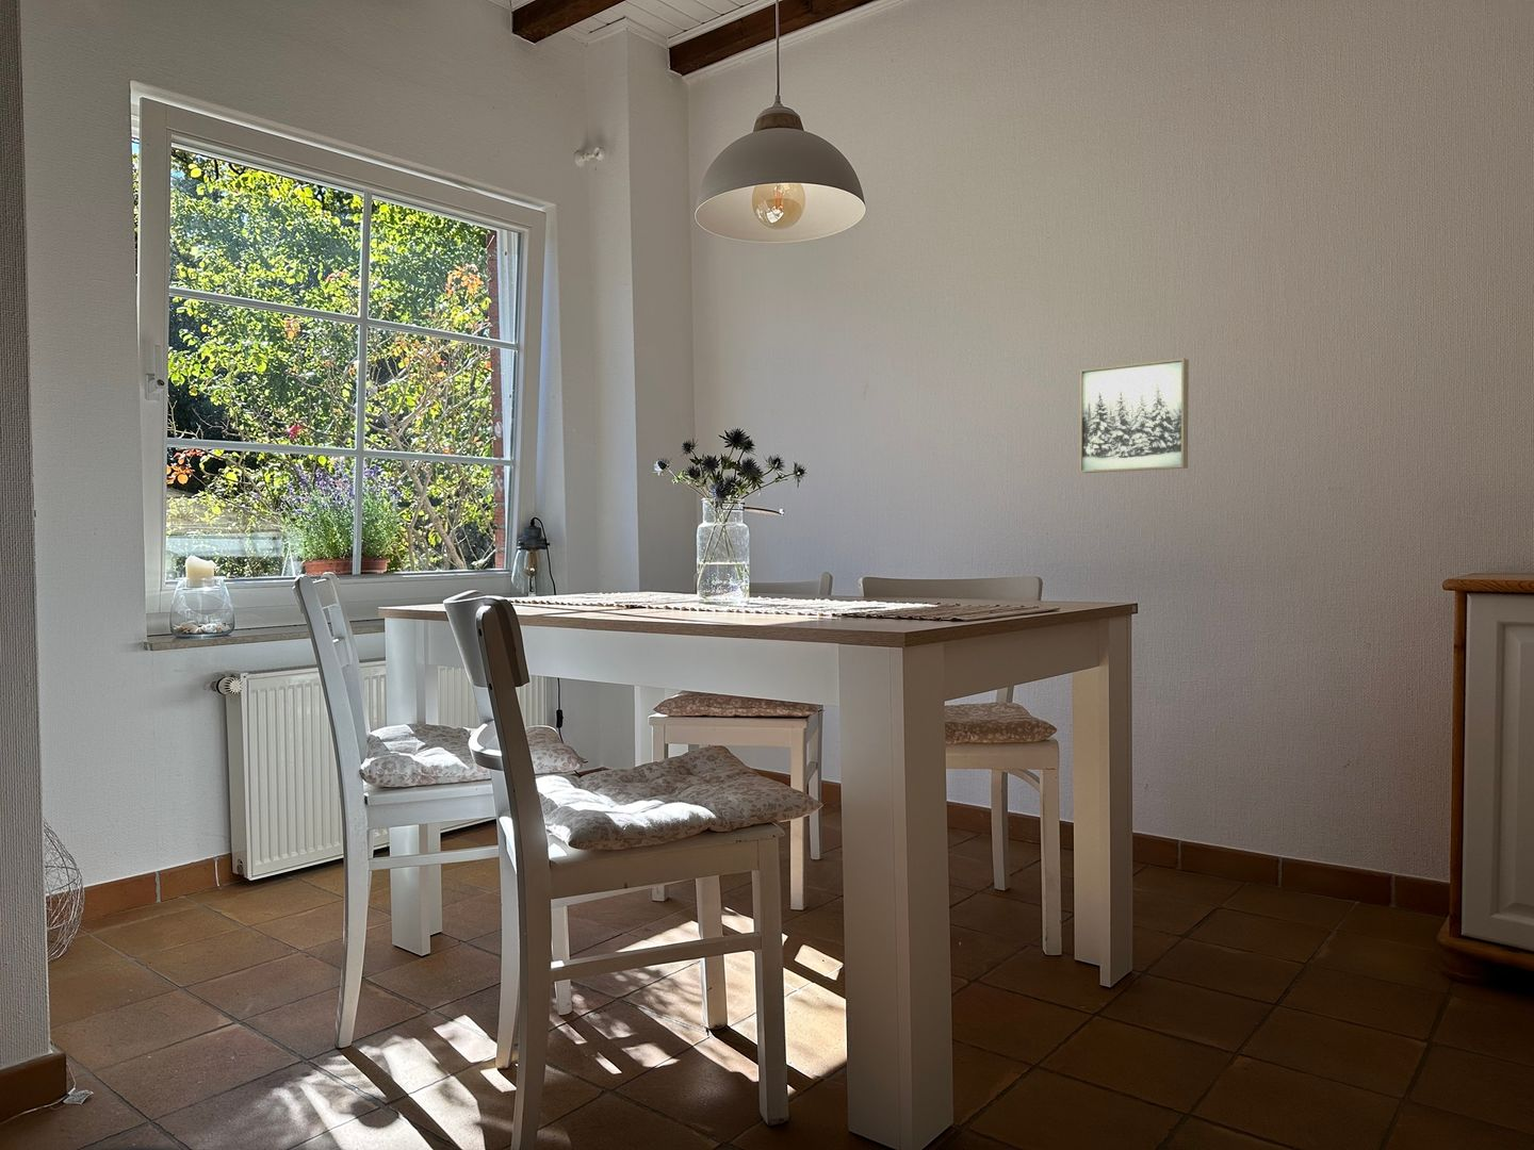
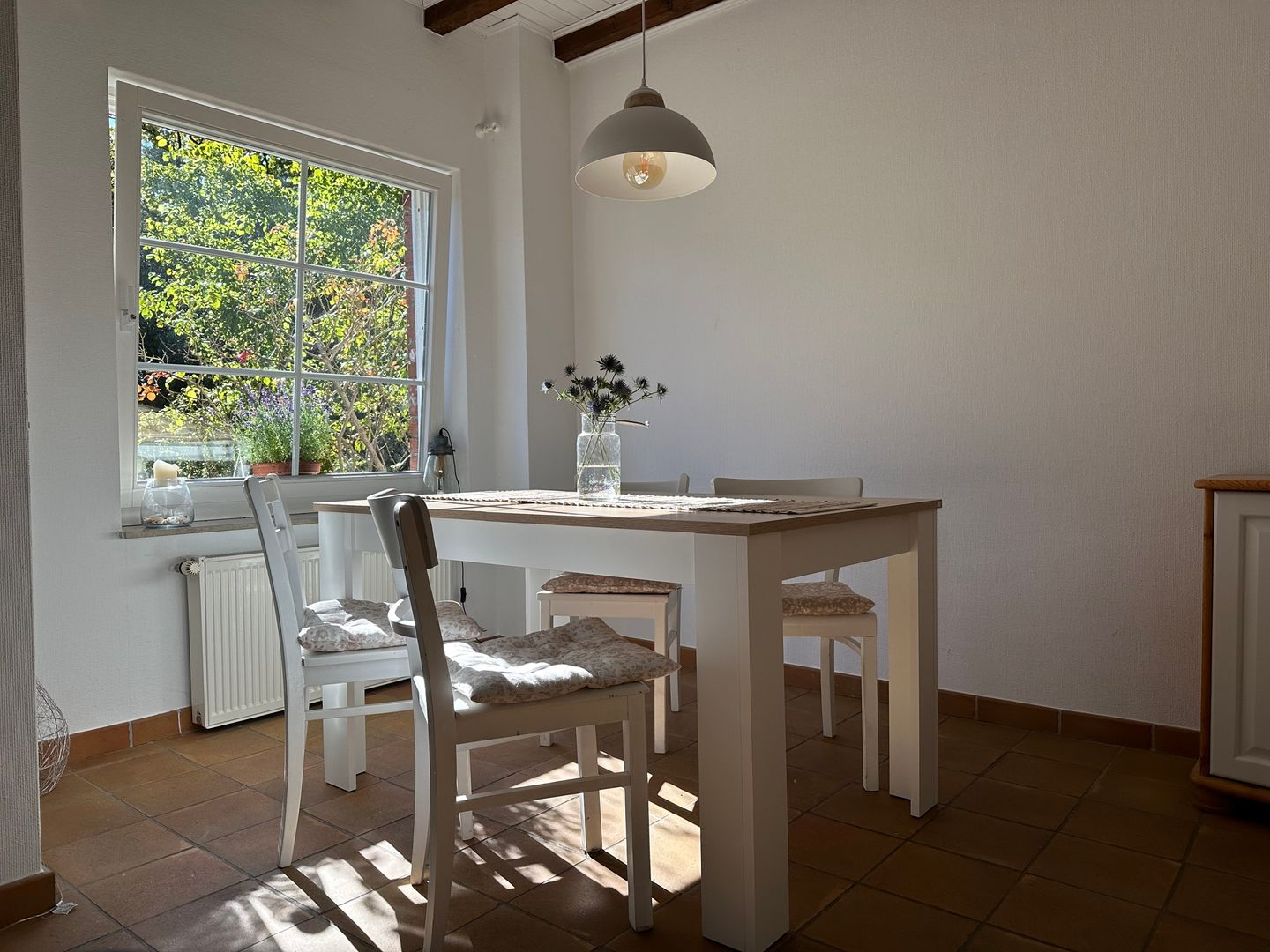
- wall art (1133, 418)
